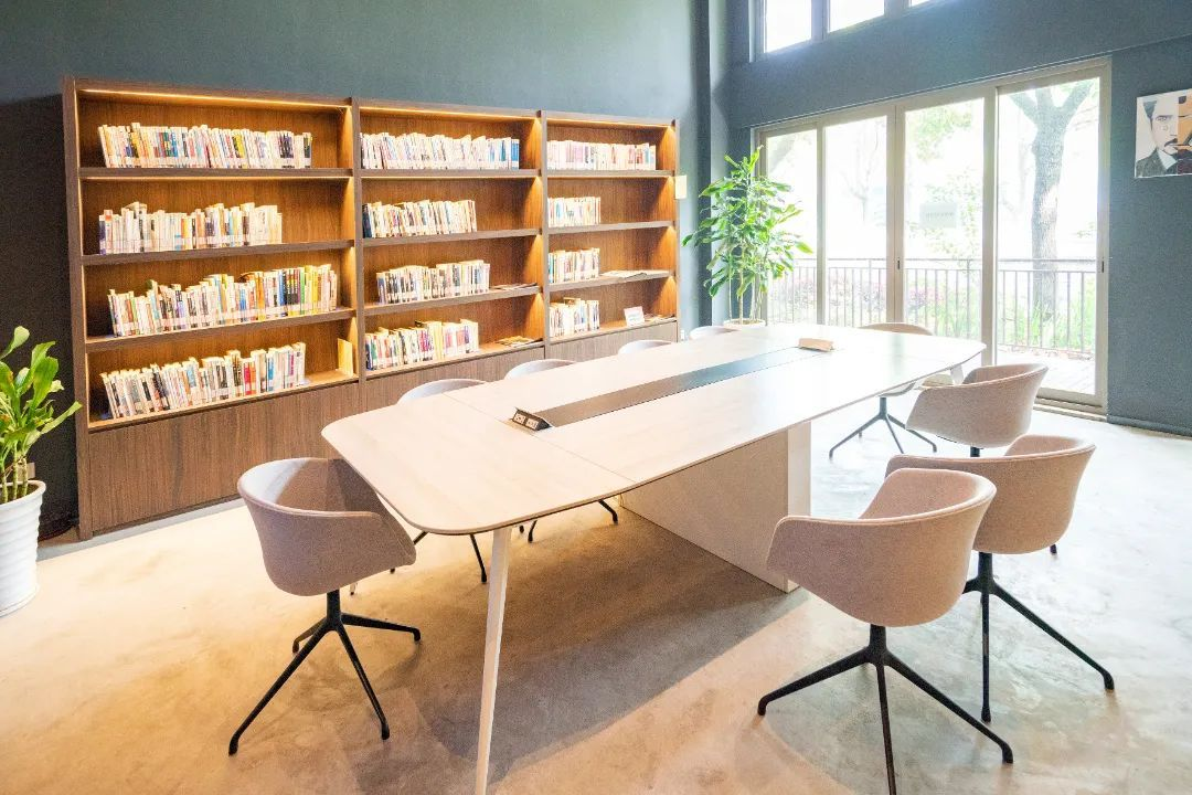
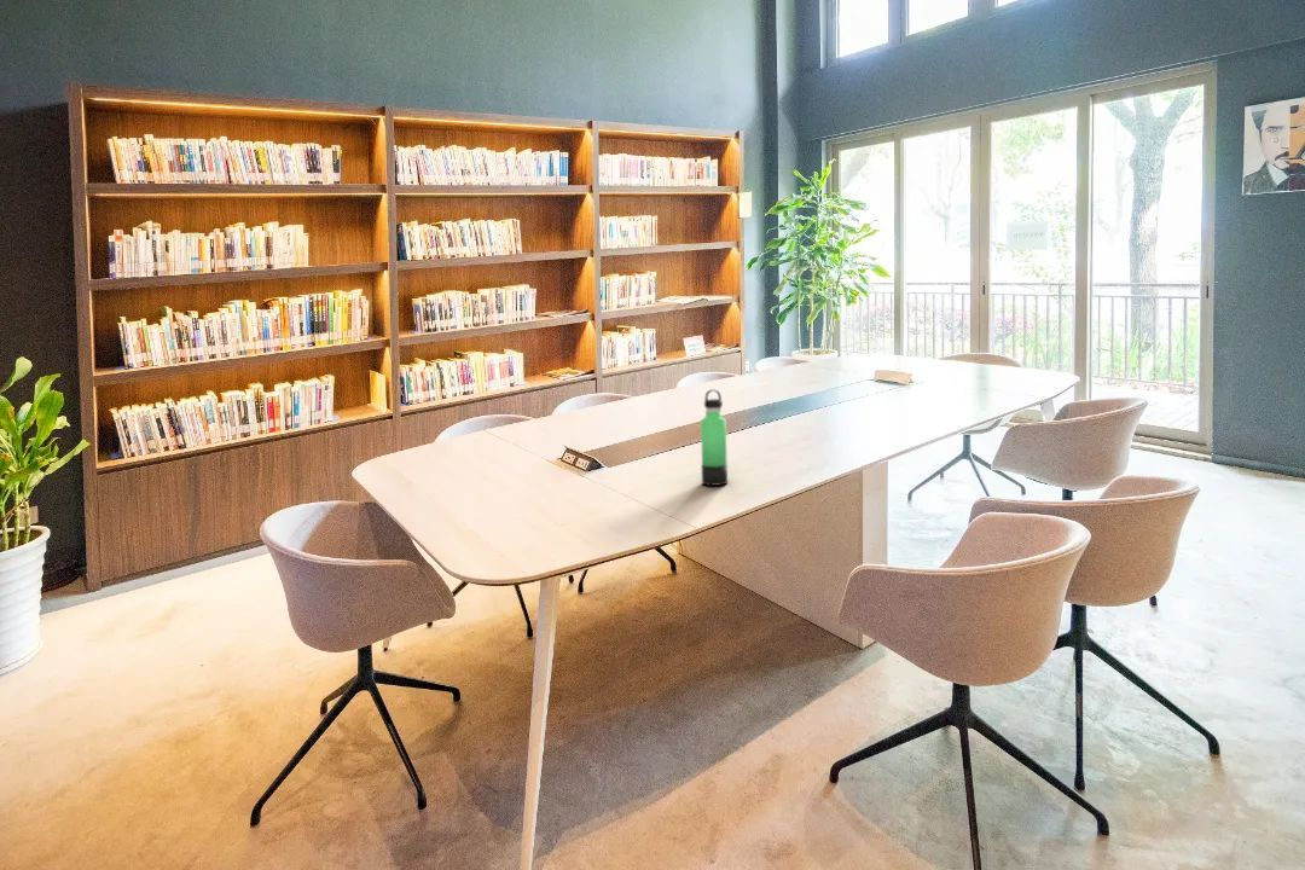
+ thermos bottle (713, 436)
